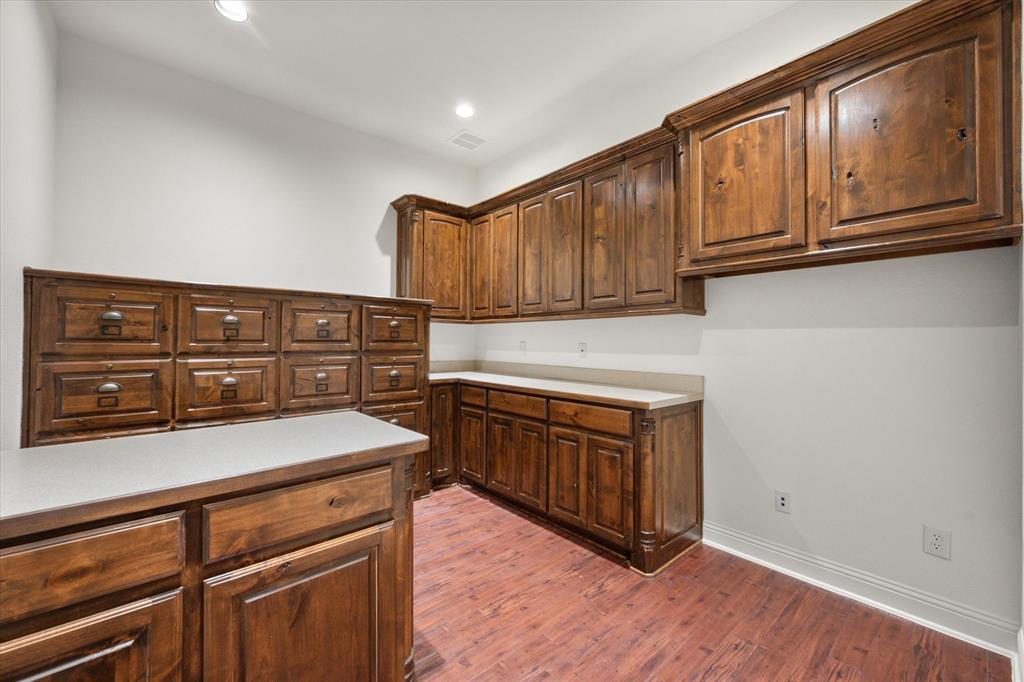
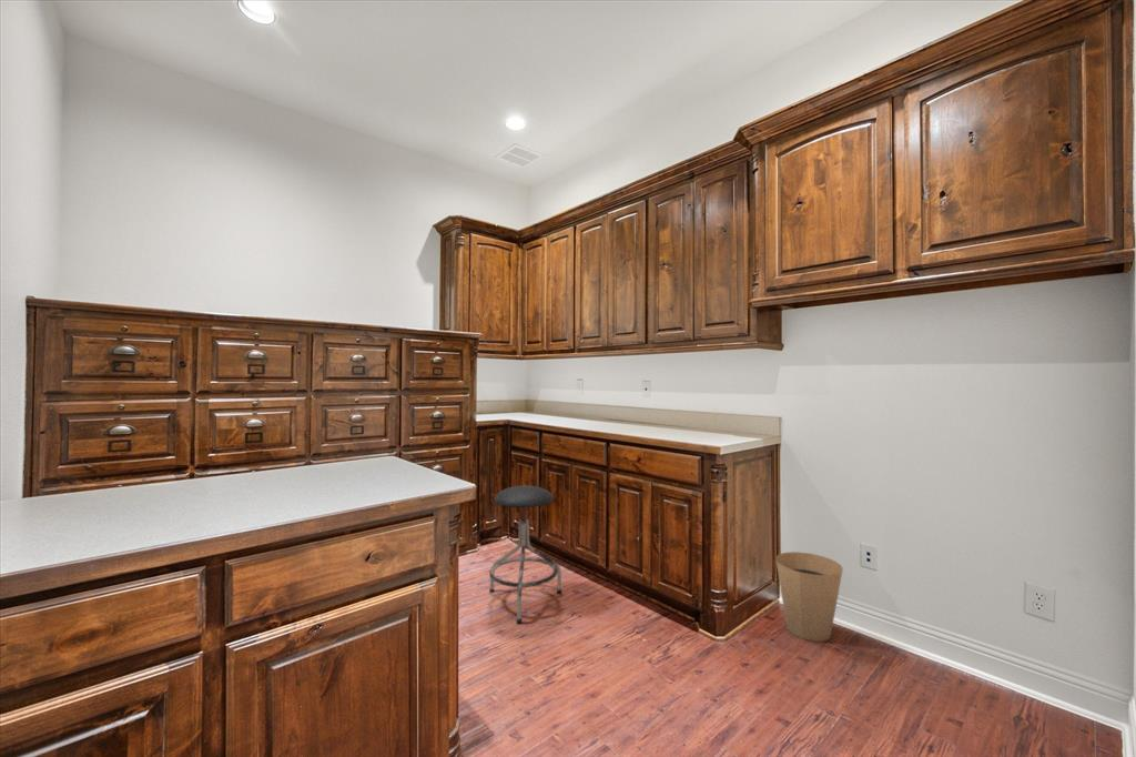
+ stool (519, 543)
+ trash can (808, 596)
